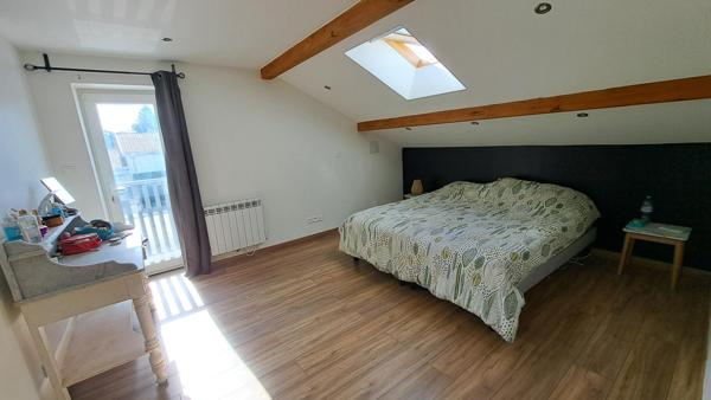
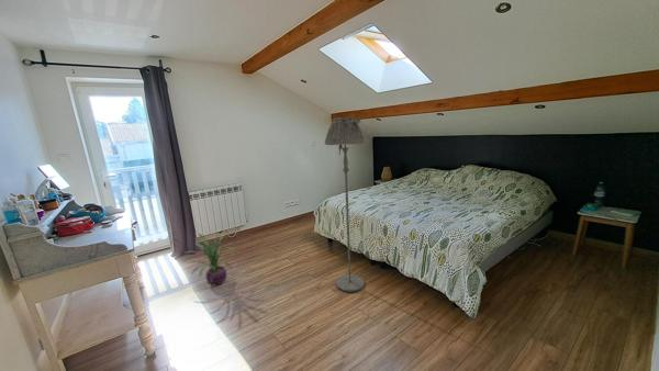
+ decorative plant (209, 259)
+ floor lamp (346, 205)
